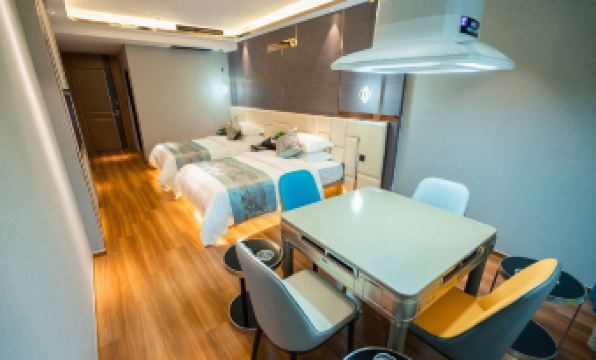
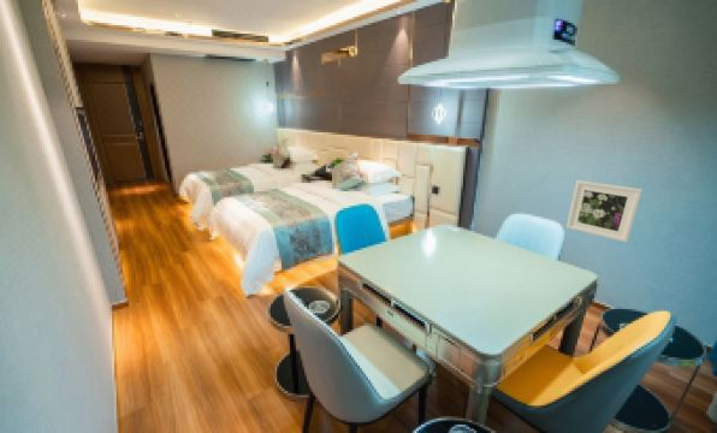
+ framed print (600, 209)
